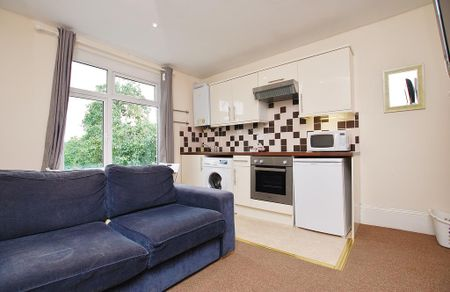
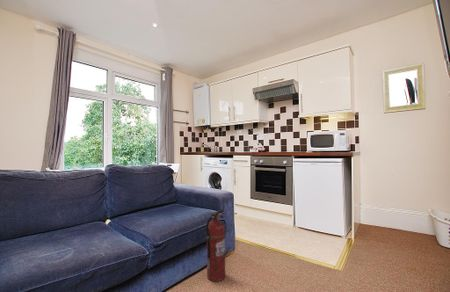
+ fire extinguisher (215, 243)
